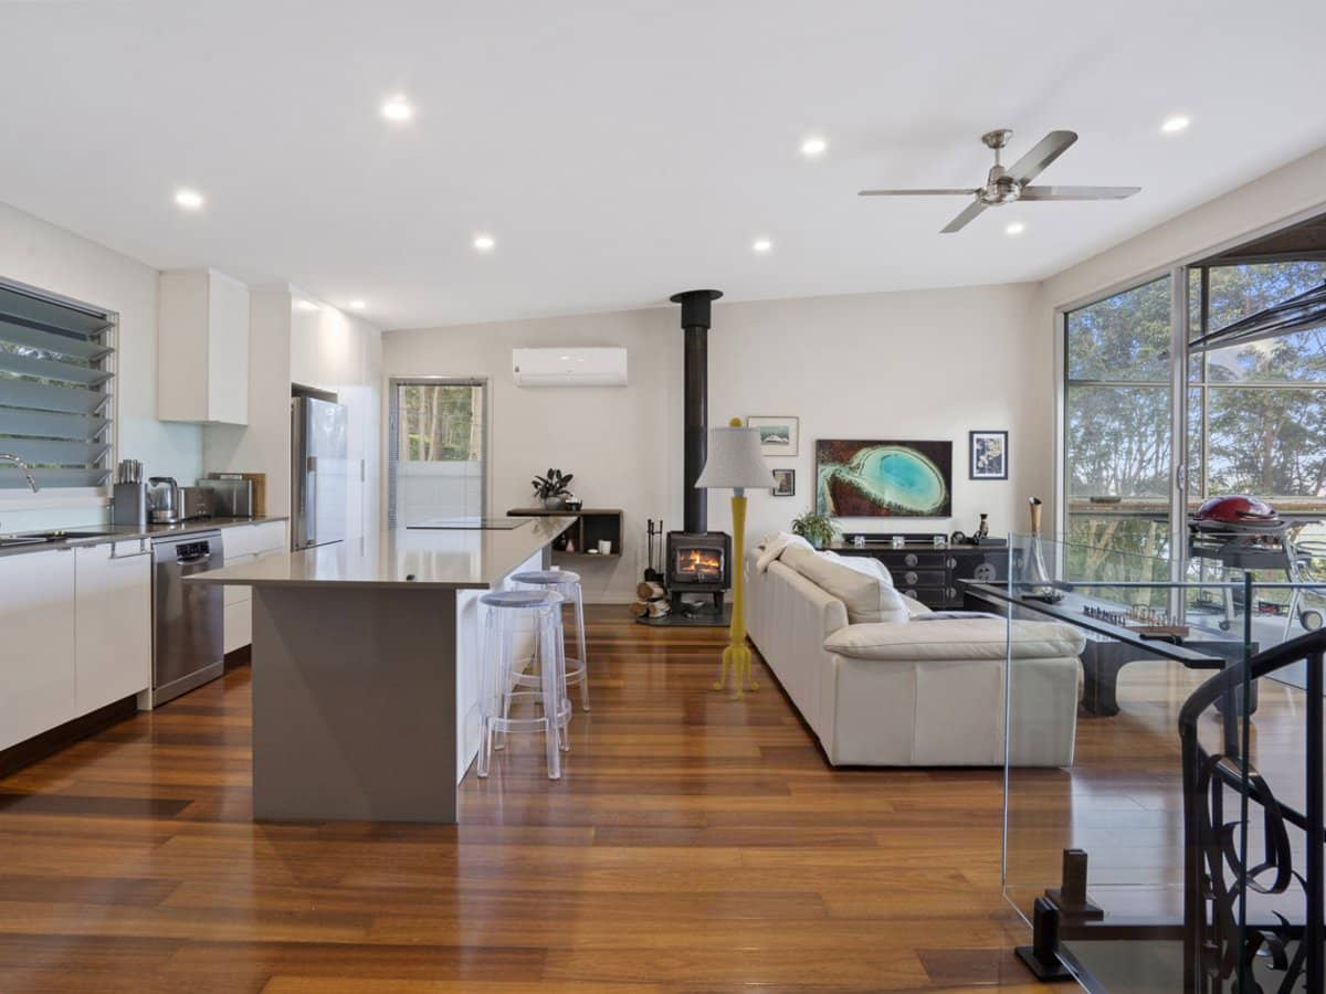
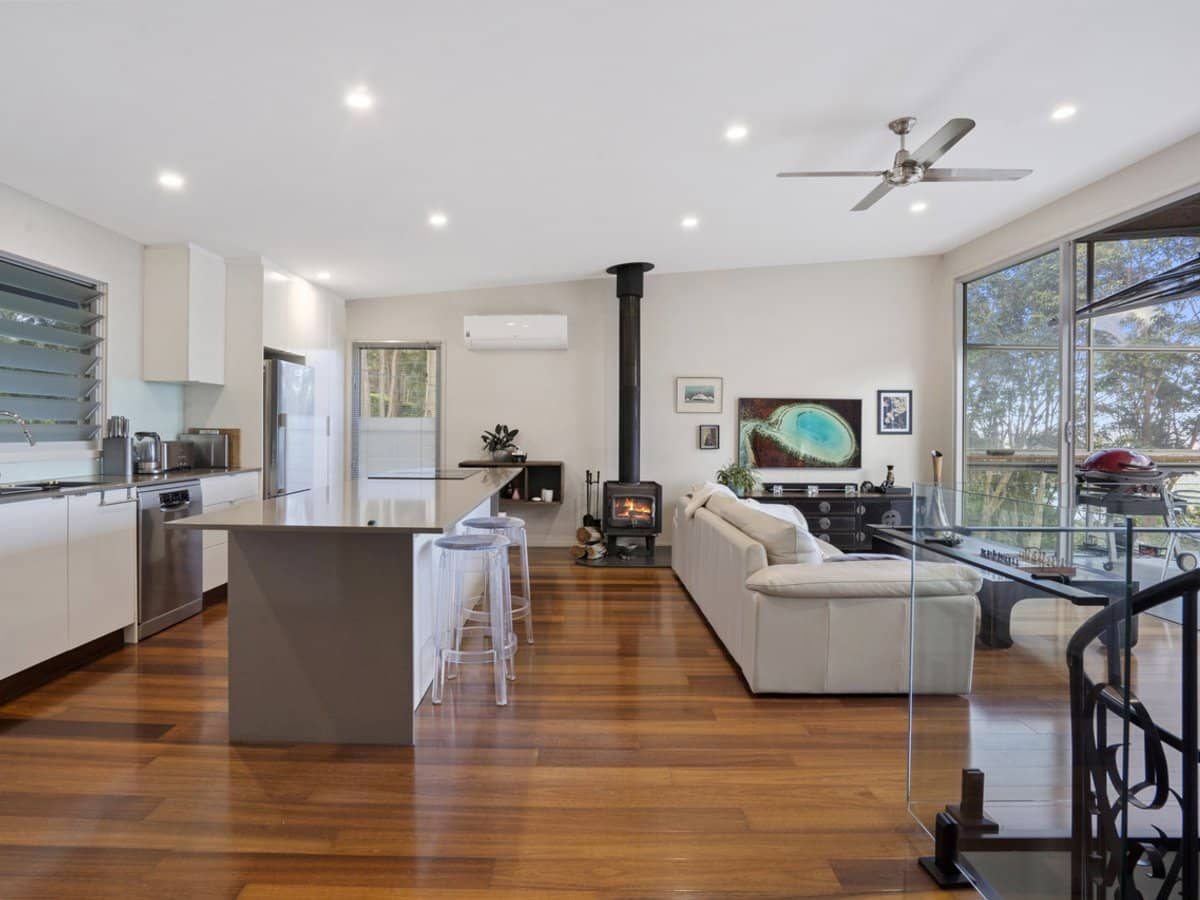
- floor lamp (736, 554)
